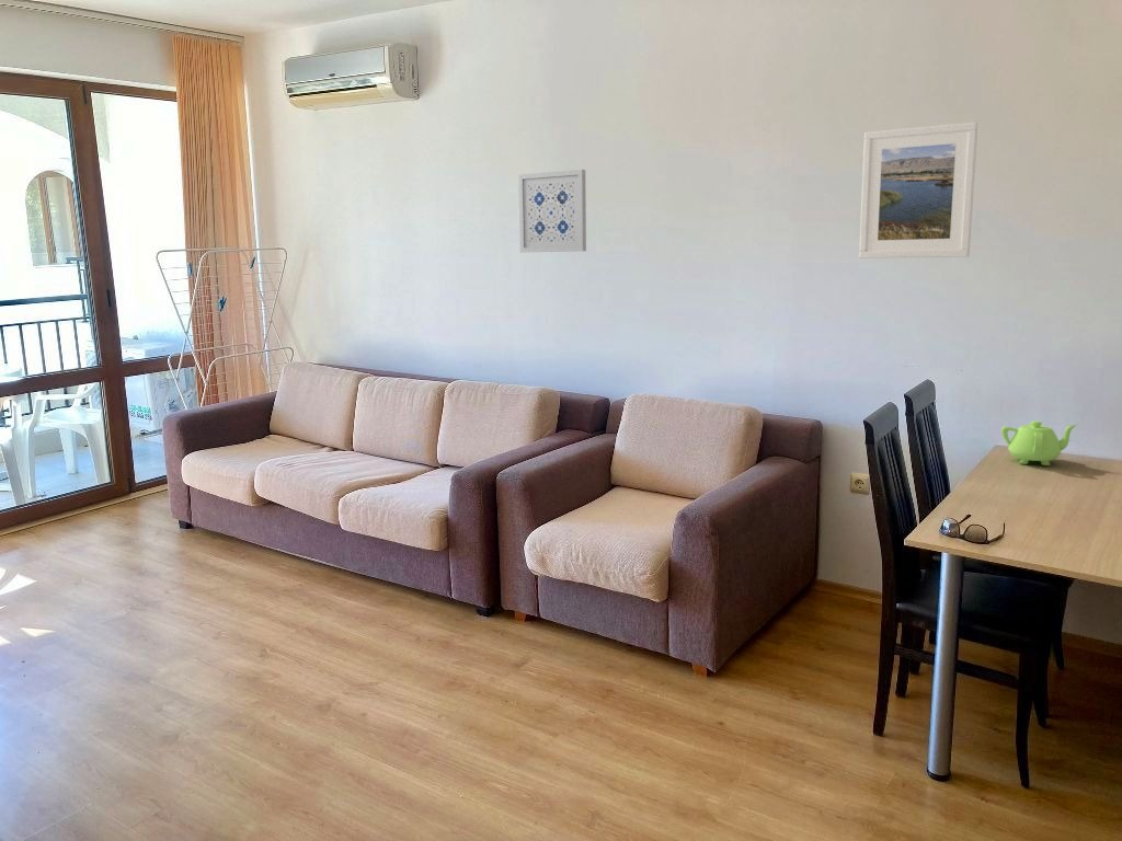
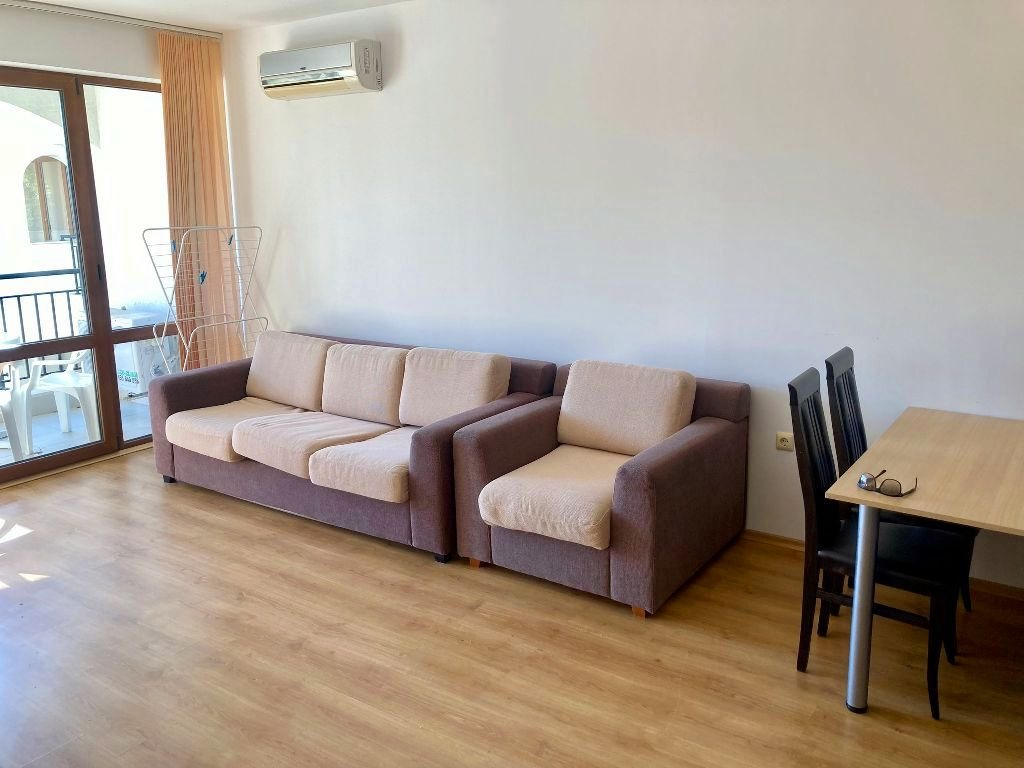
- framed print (915, 193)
- wall art (551, 211)
- teapot (1038, 441)
